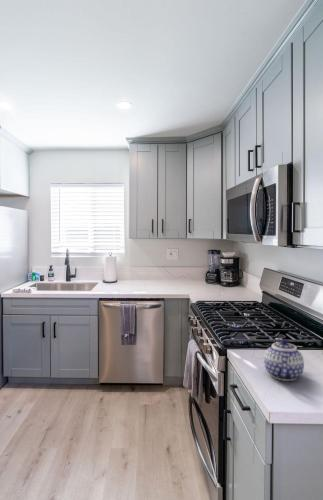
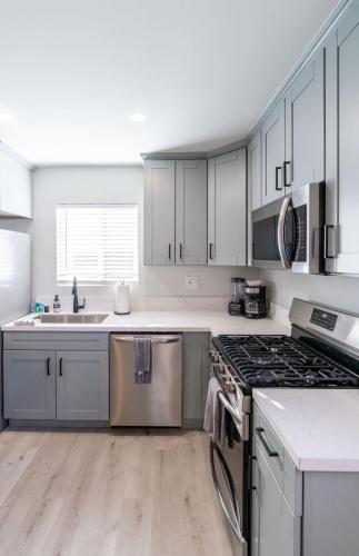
- teapot (283, 357)
